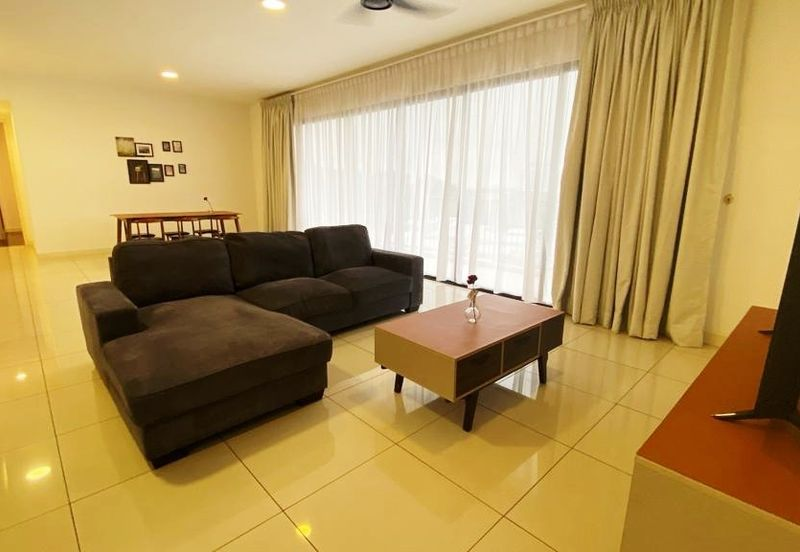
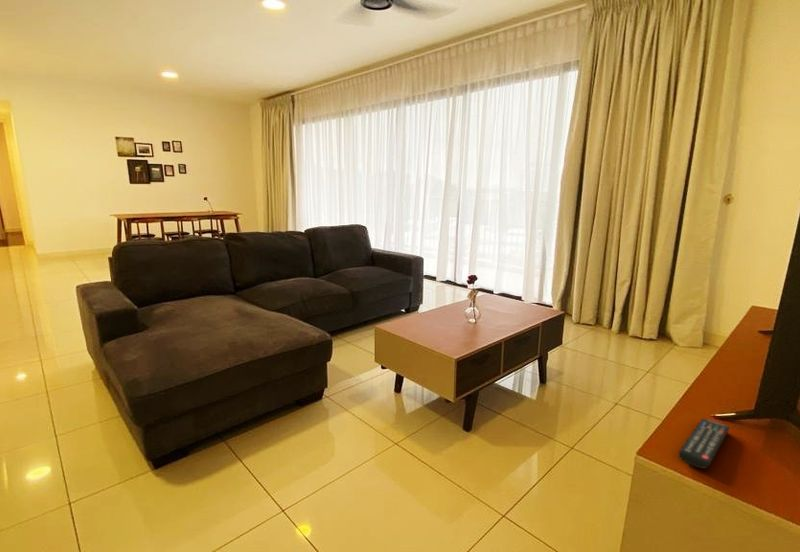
+ remote control (705, 441)
